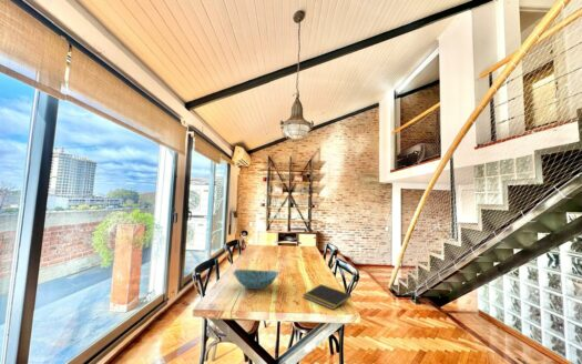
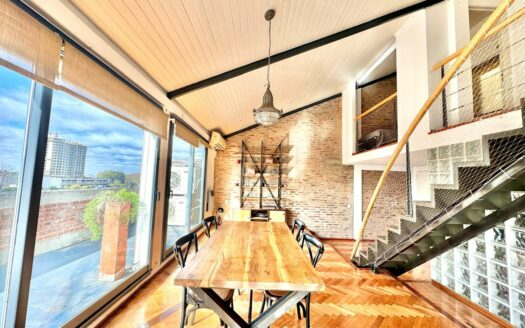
- bowl (255, 280)
- notepad (326, 295)
